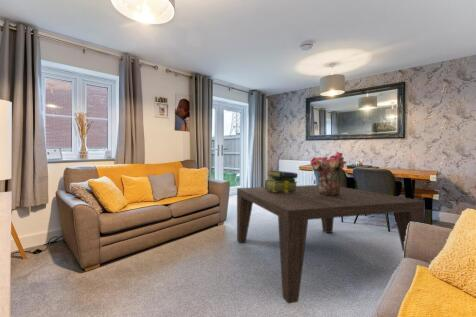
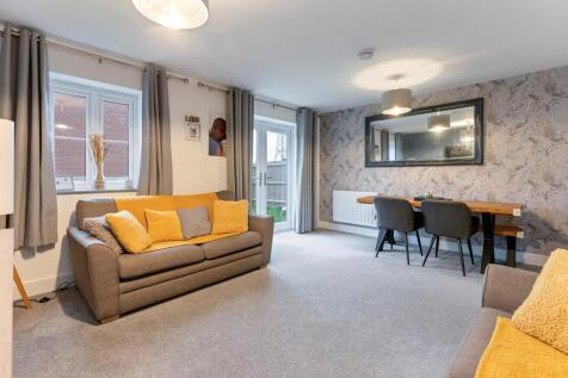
- bouquet (327, 172)
- coffee table (311, 219)
- stack of books (281, 180)
